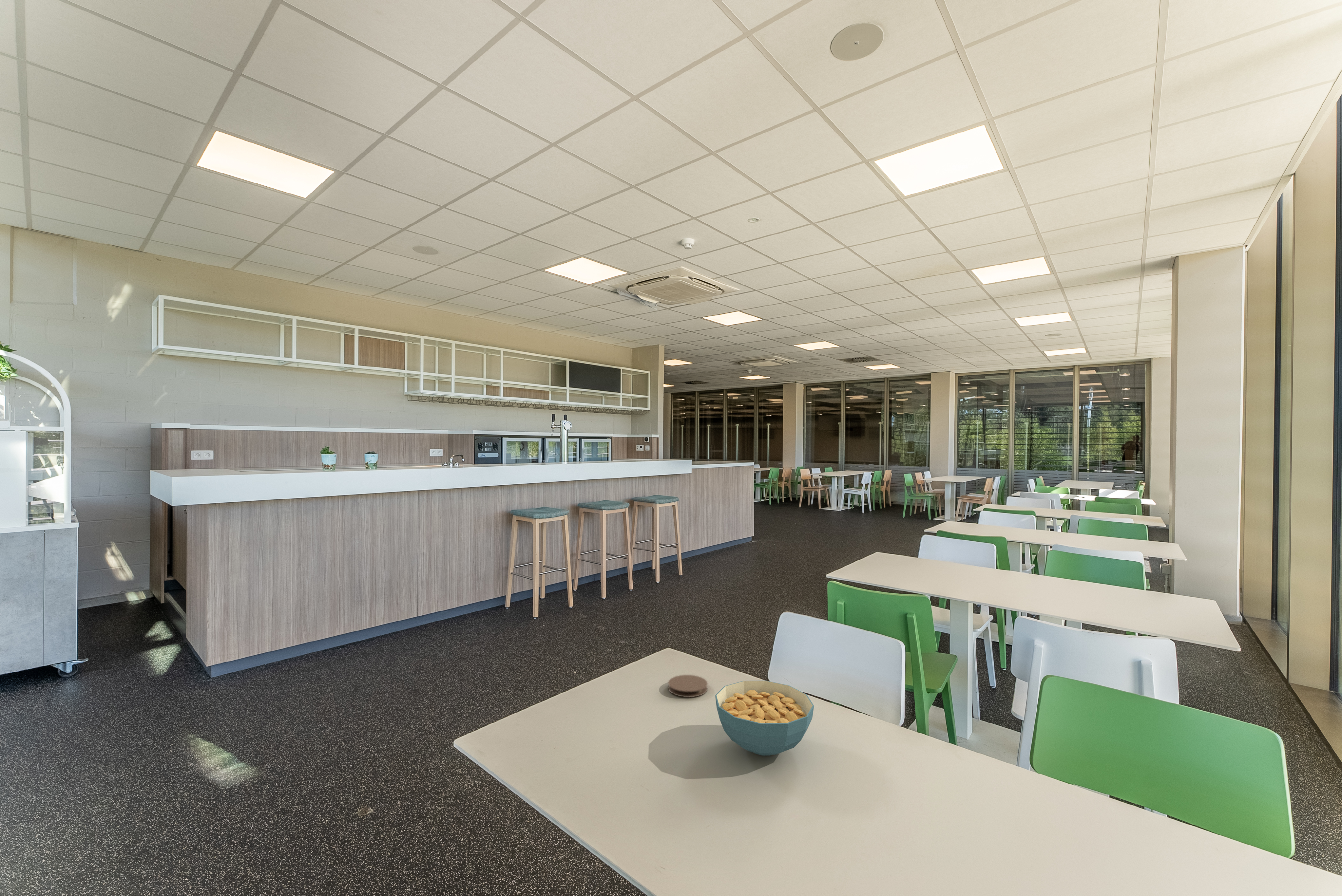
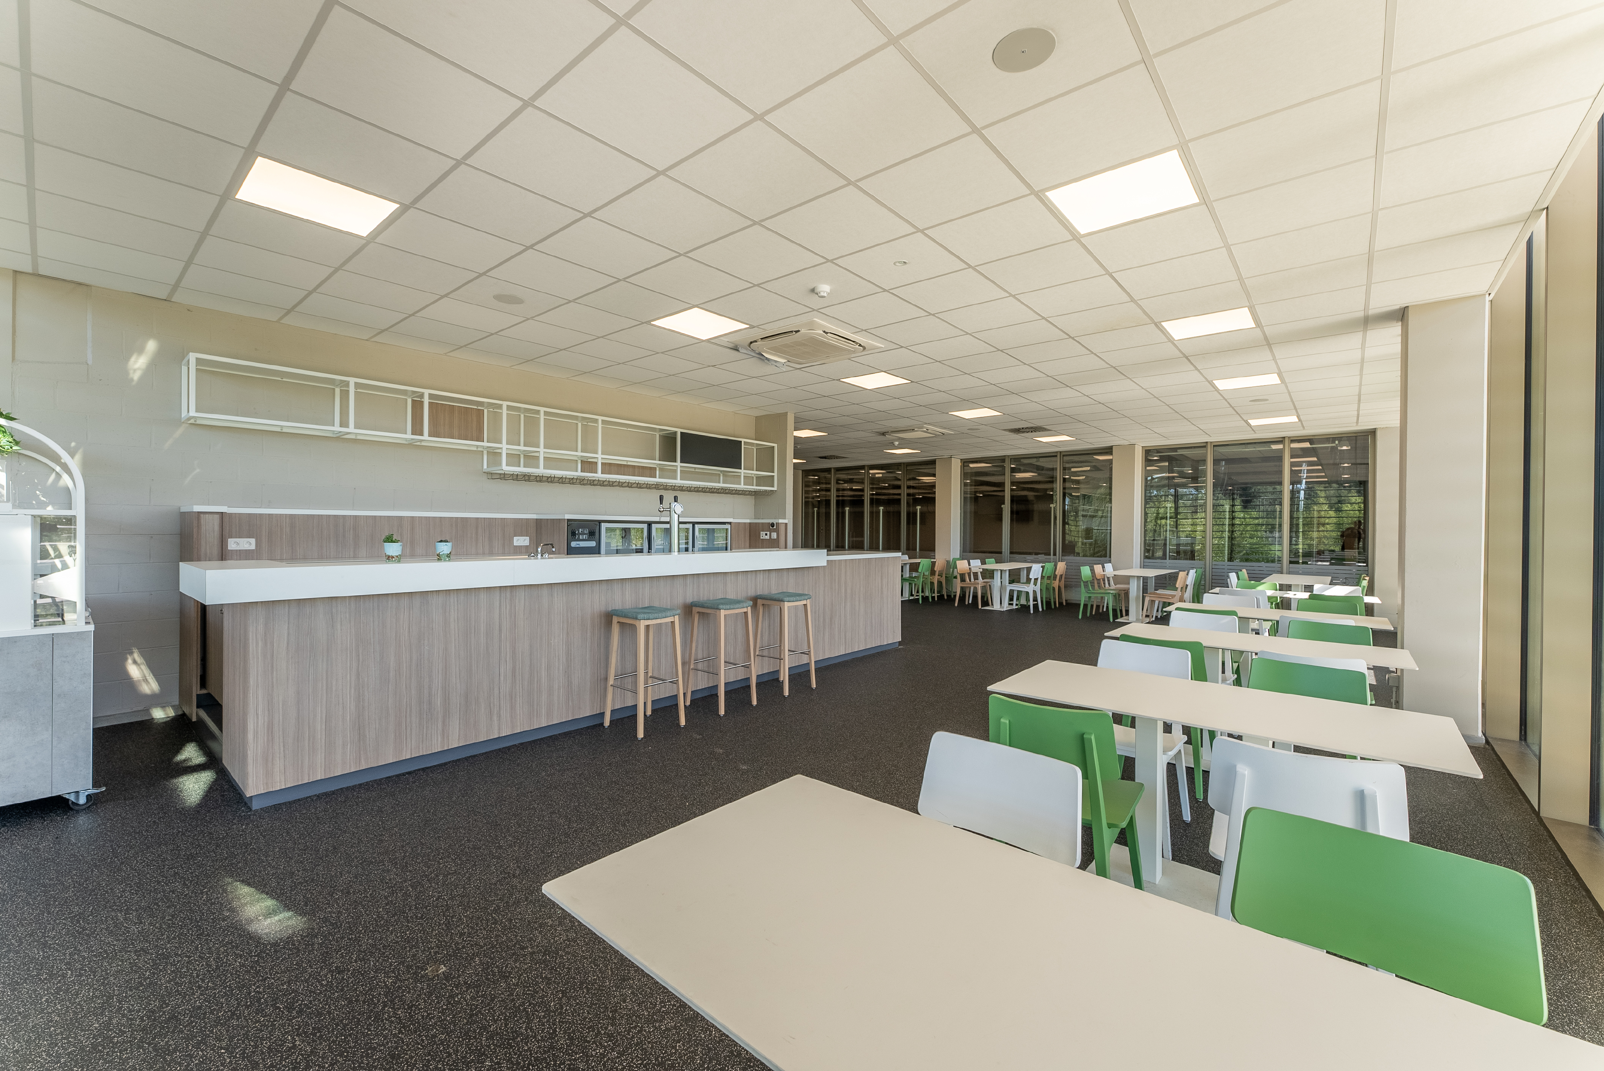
- coaster (688, 685)
- cereal bowl (763, 724)
